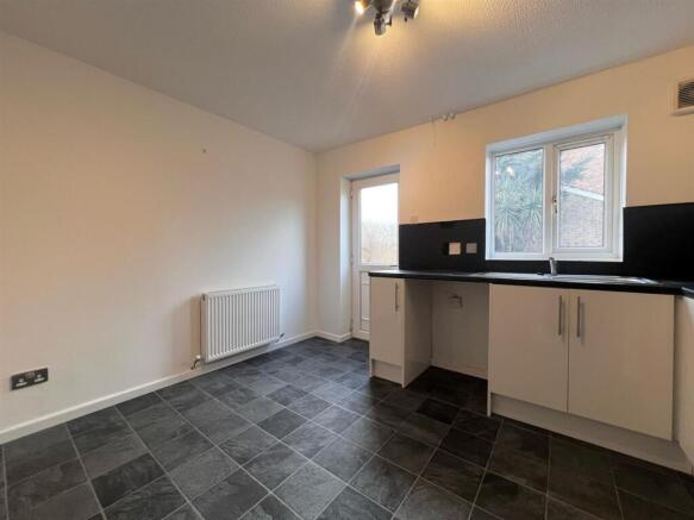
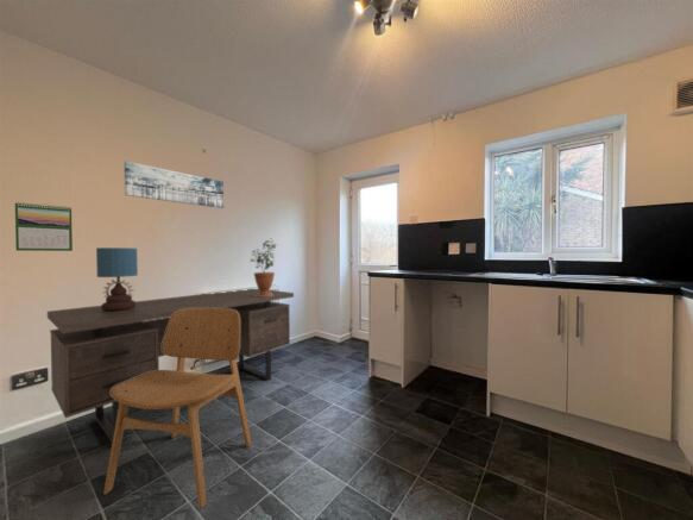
+ desk (165, 355)
+ wall art (179, 187)
+ calendar (45, 226)
+ potted plant (265, 267)
+ dining chair (184, 391)
+ table lamp (118, 278)
